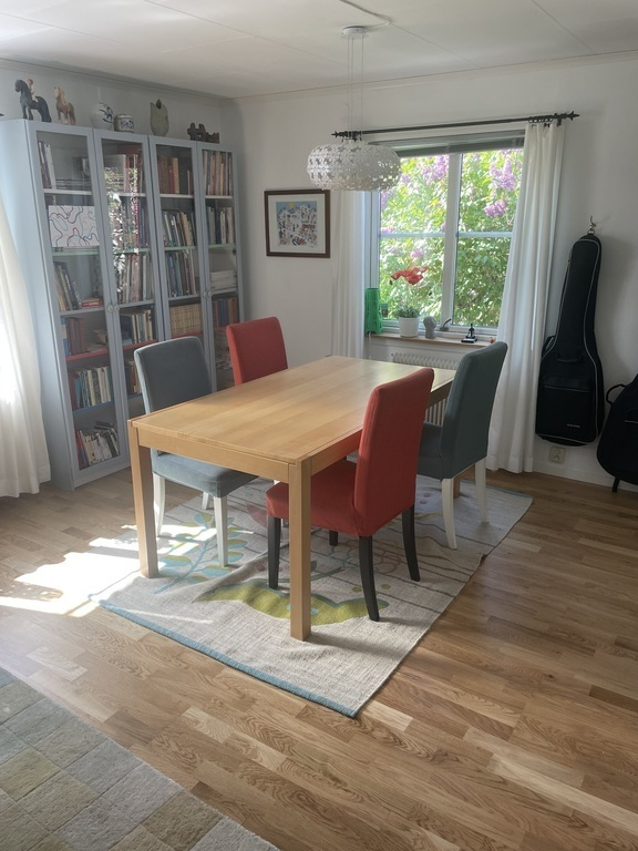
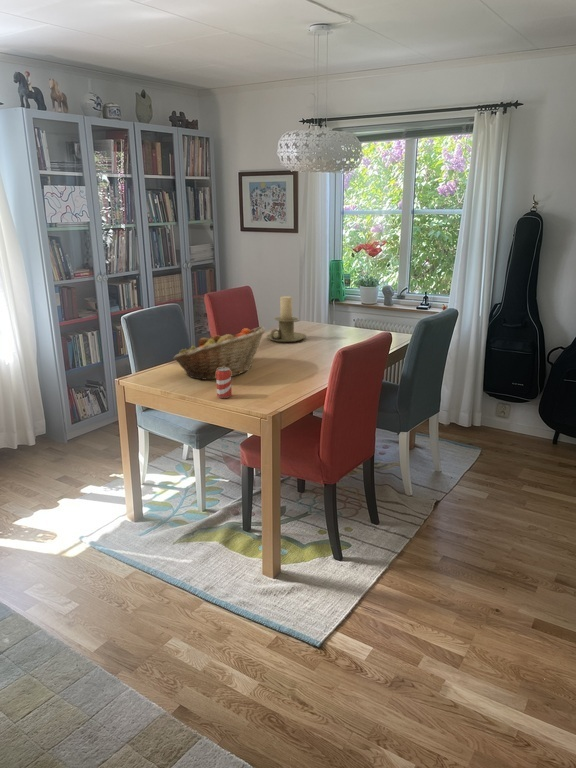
+ fruit basket (221, 350)
+ candle holder (286, 317)
+ beverage can (223, 382)
